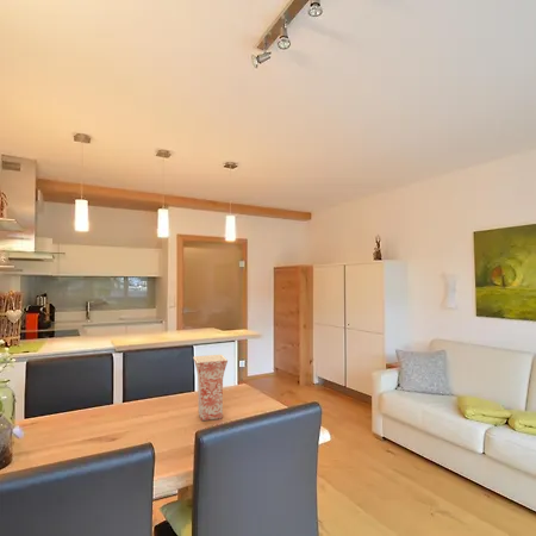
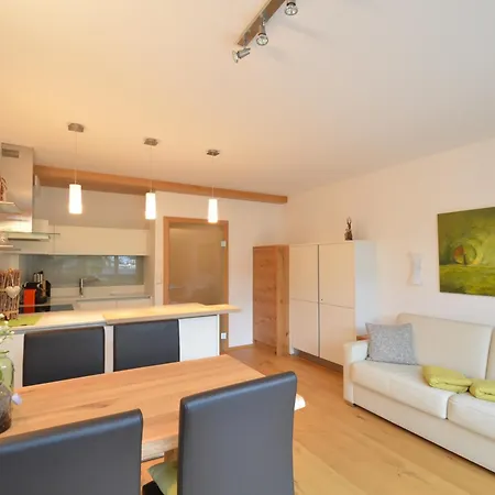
- vase (210, 387)
